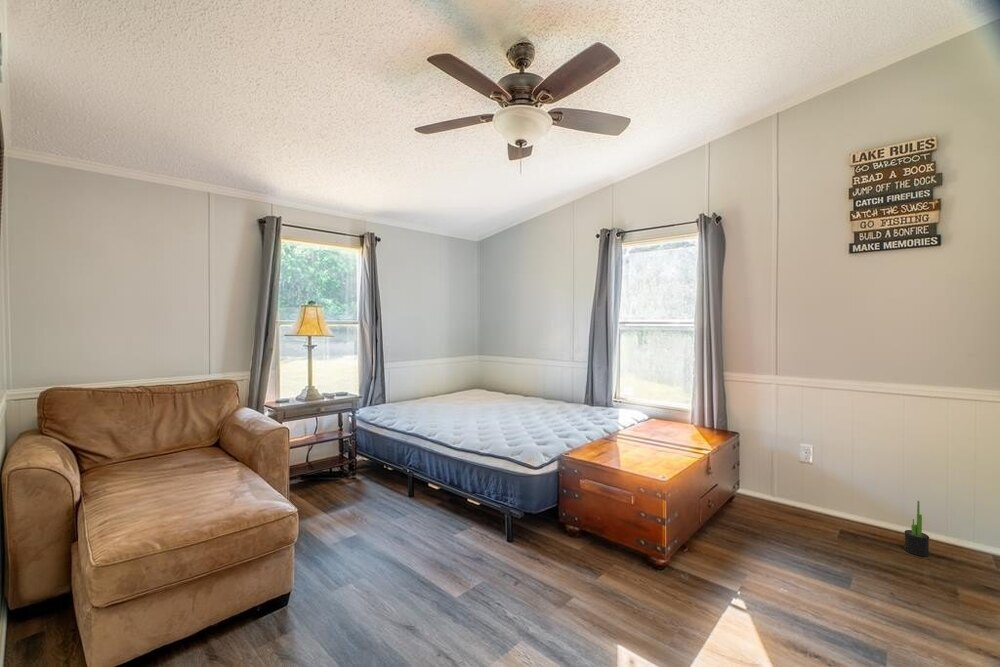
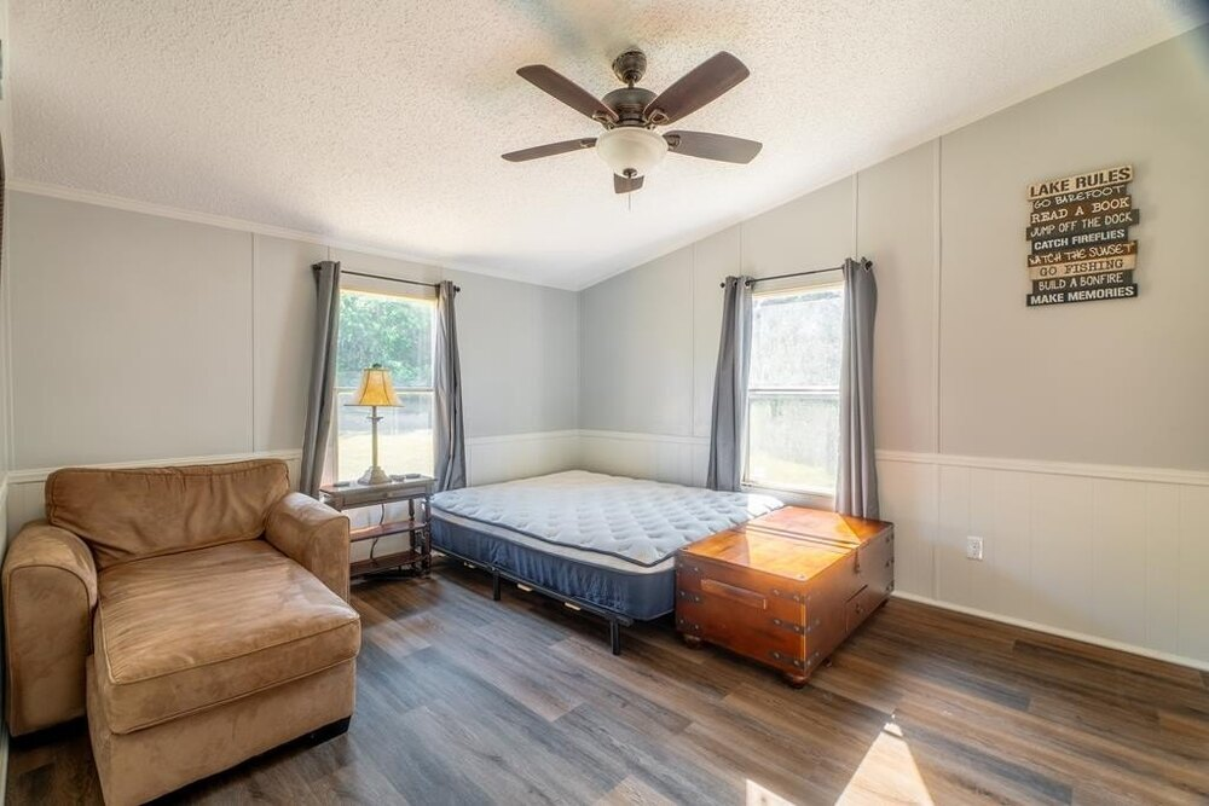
- decorative plant (916, 525)
